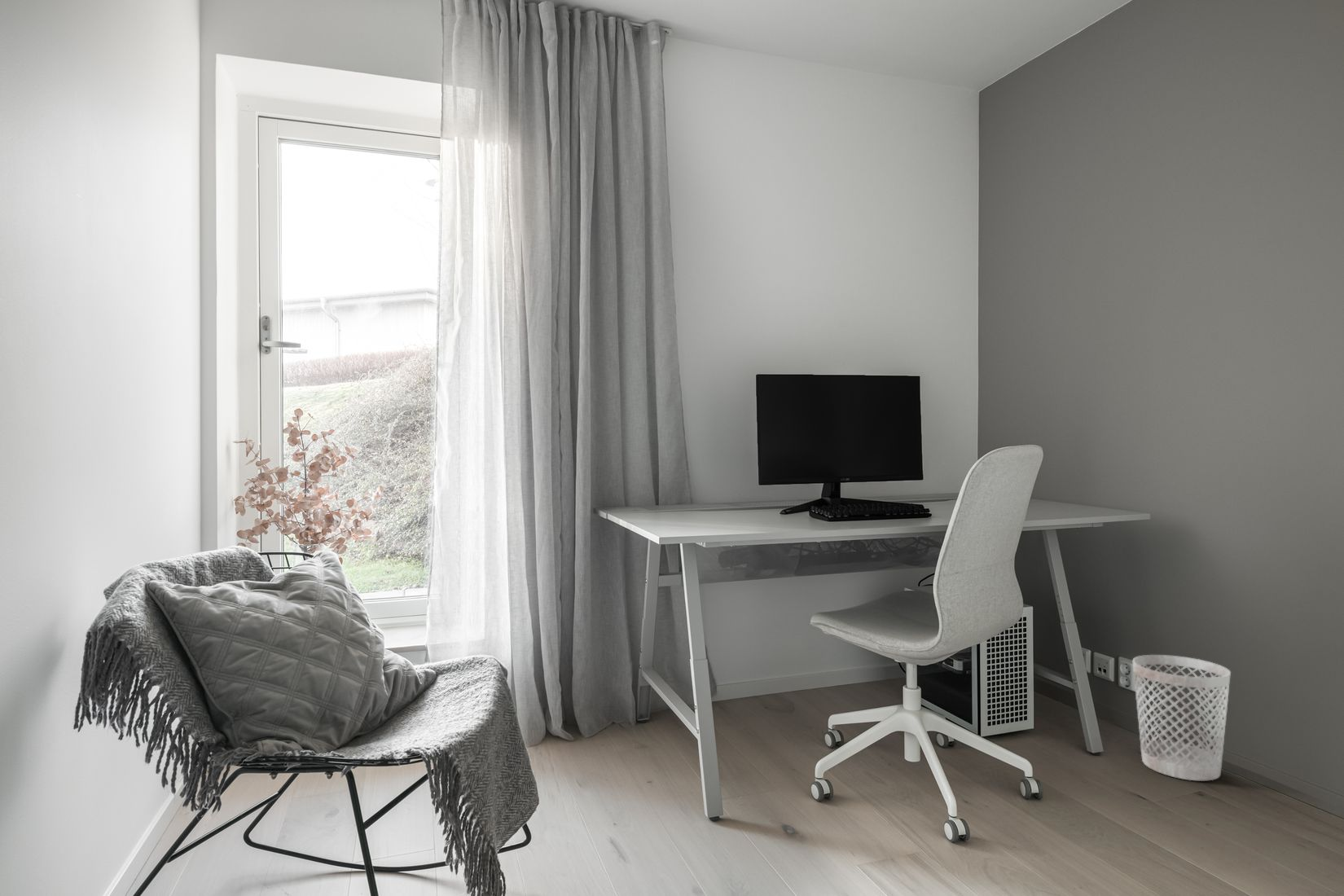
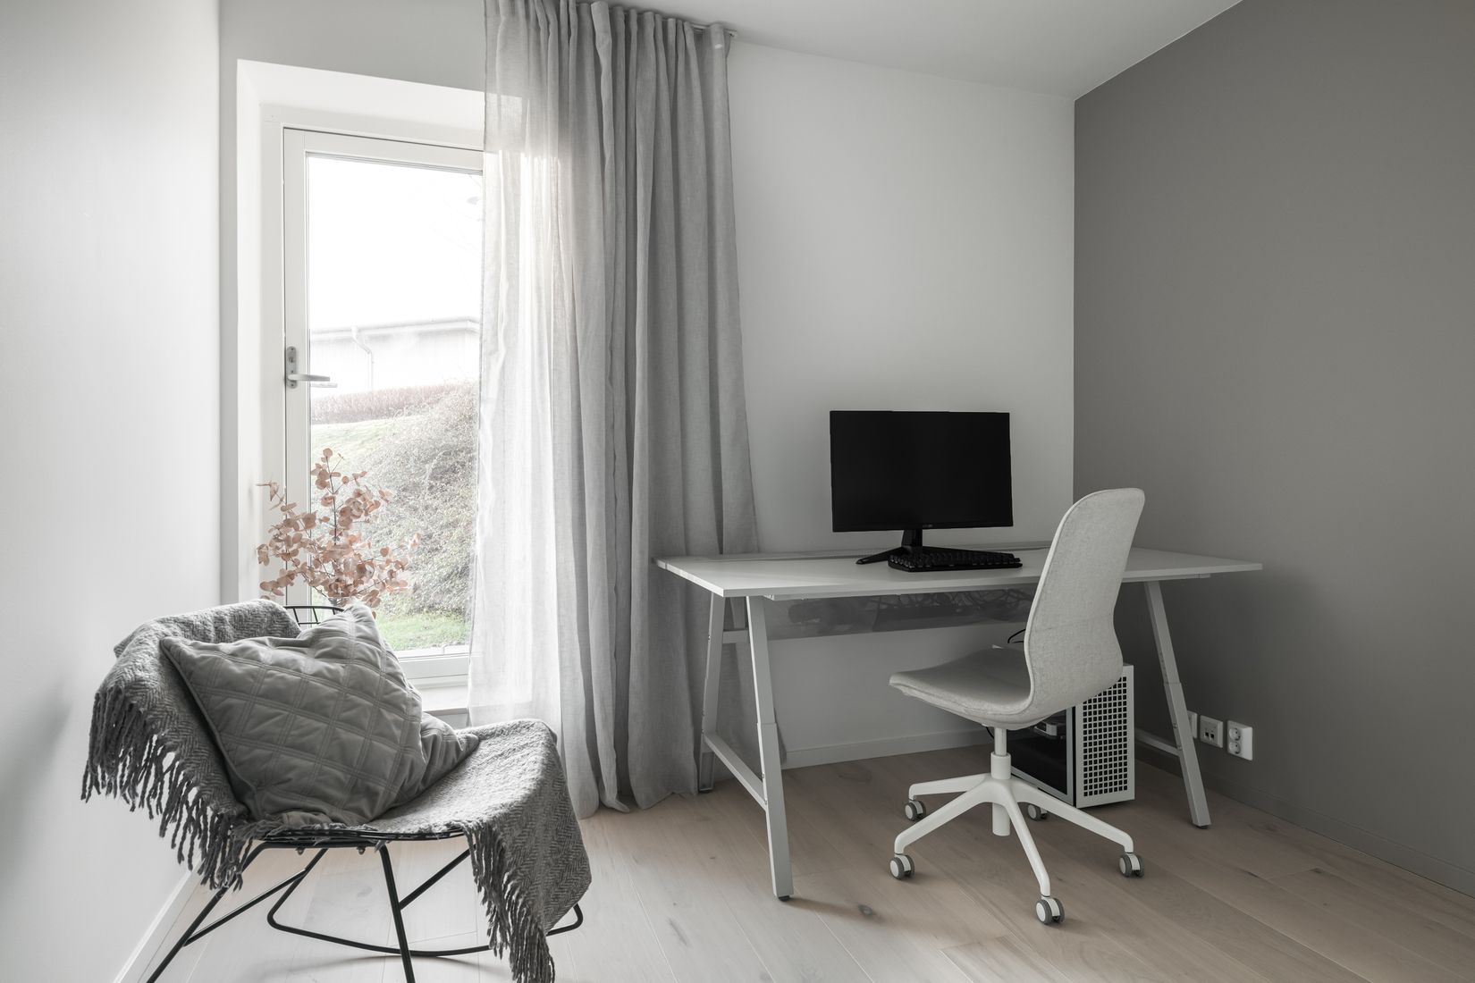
- wastebasket (1179, 717)
